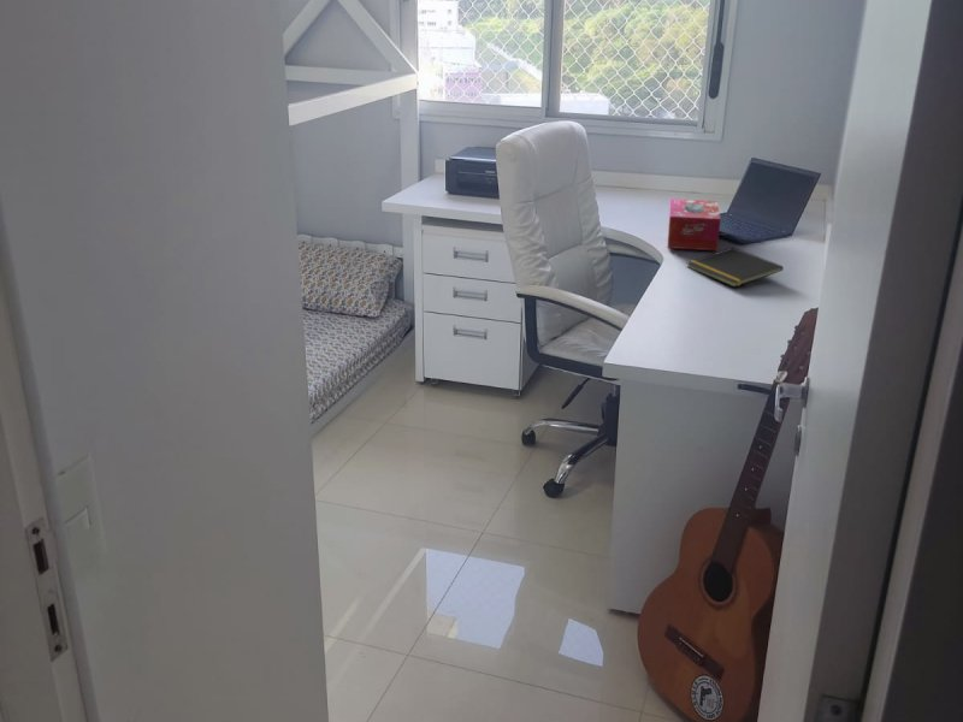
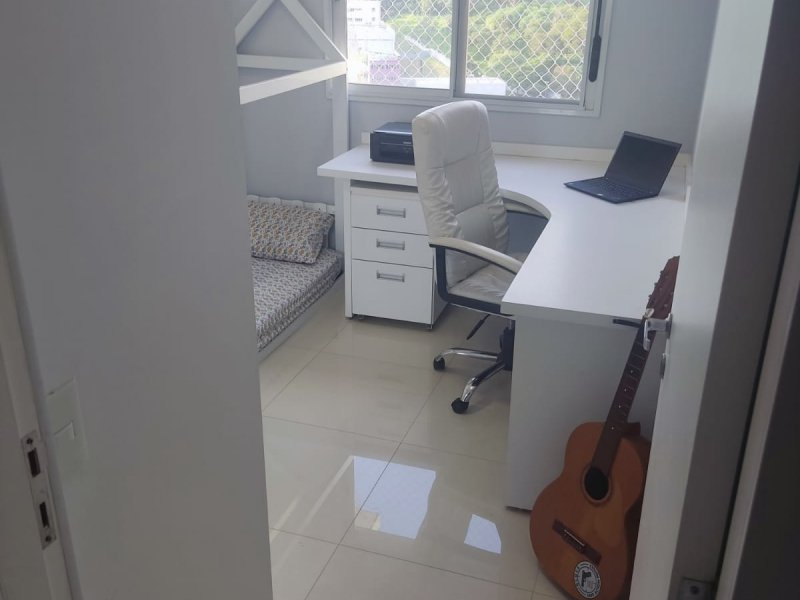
- notepad (733, 266)
- tissue box (692, 223)
